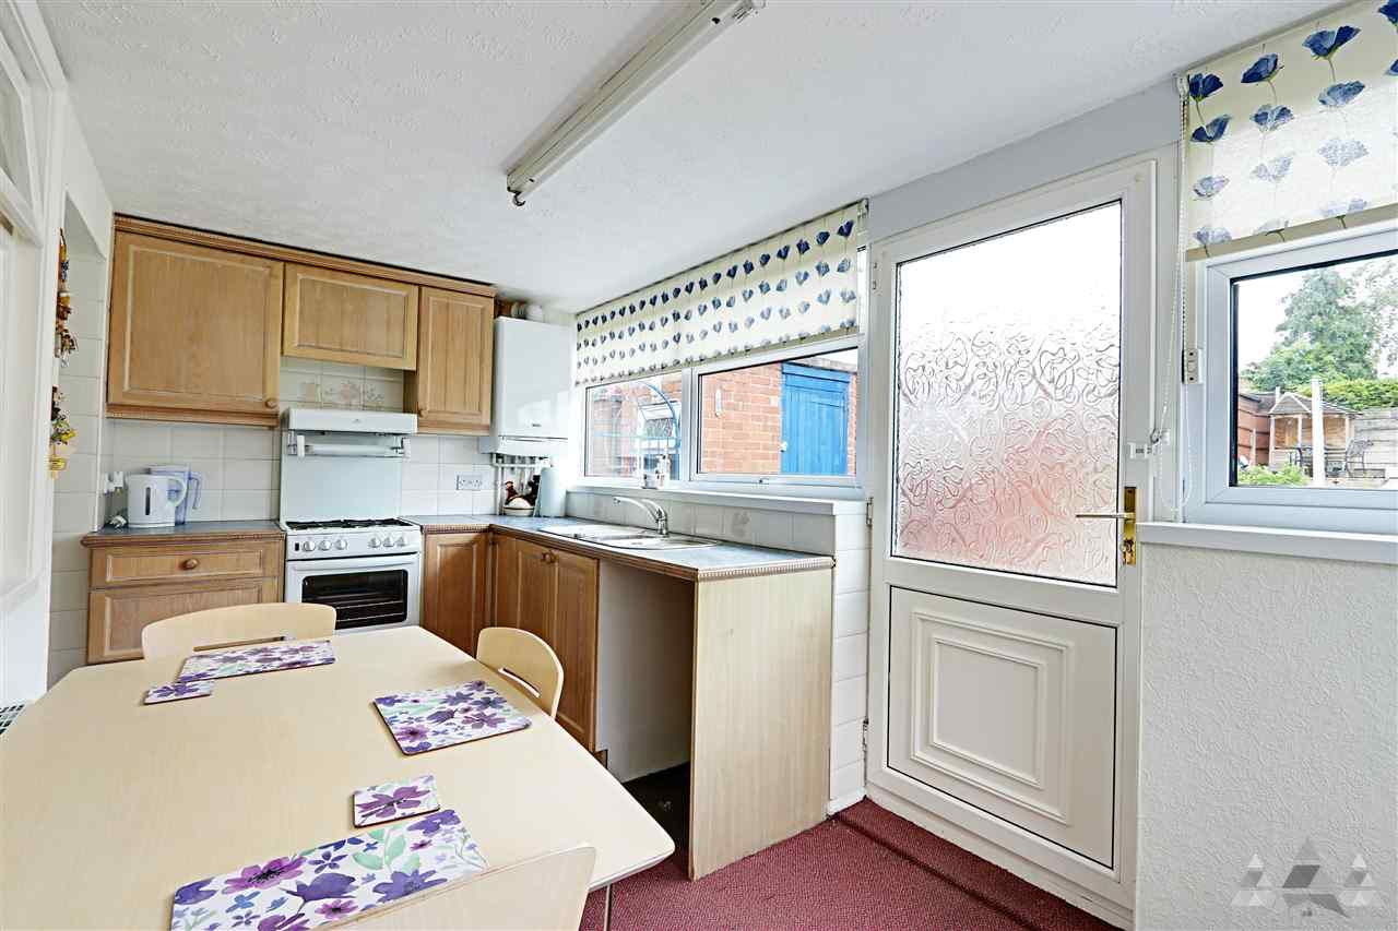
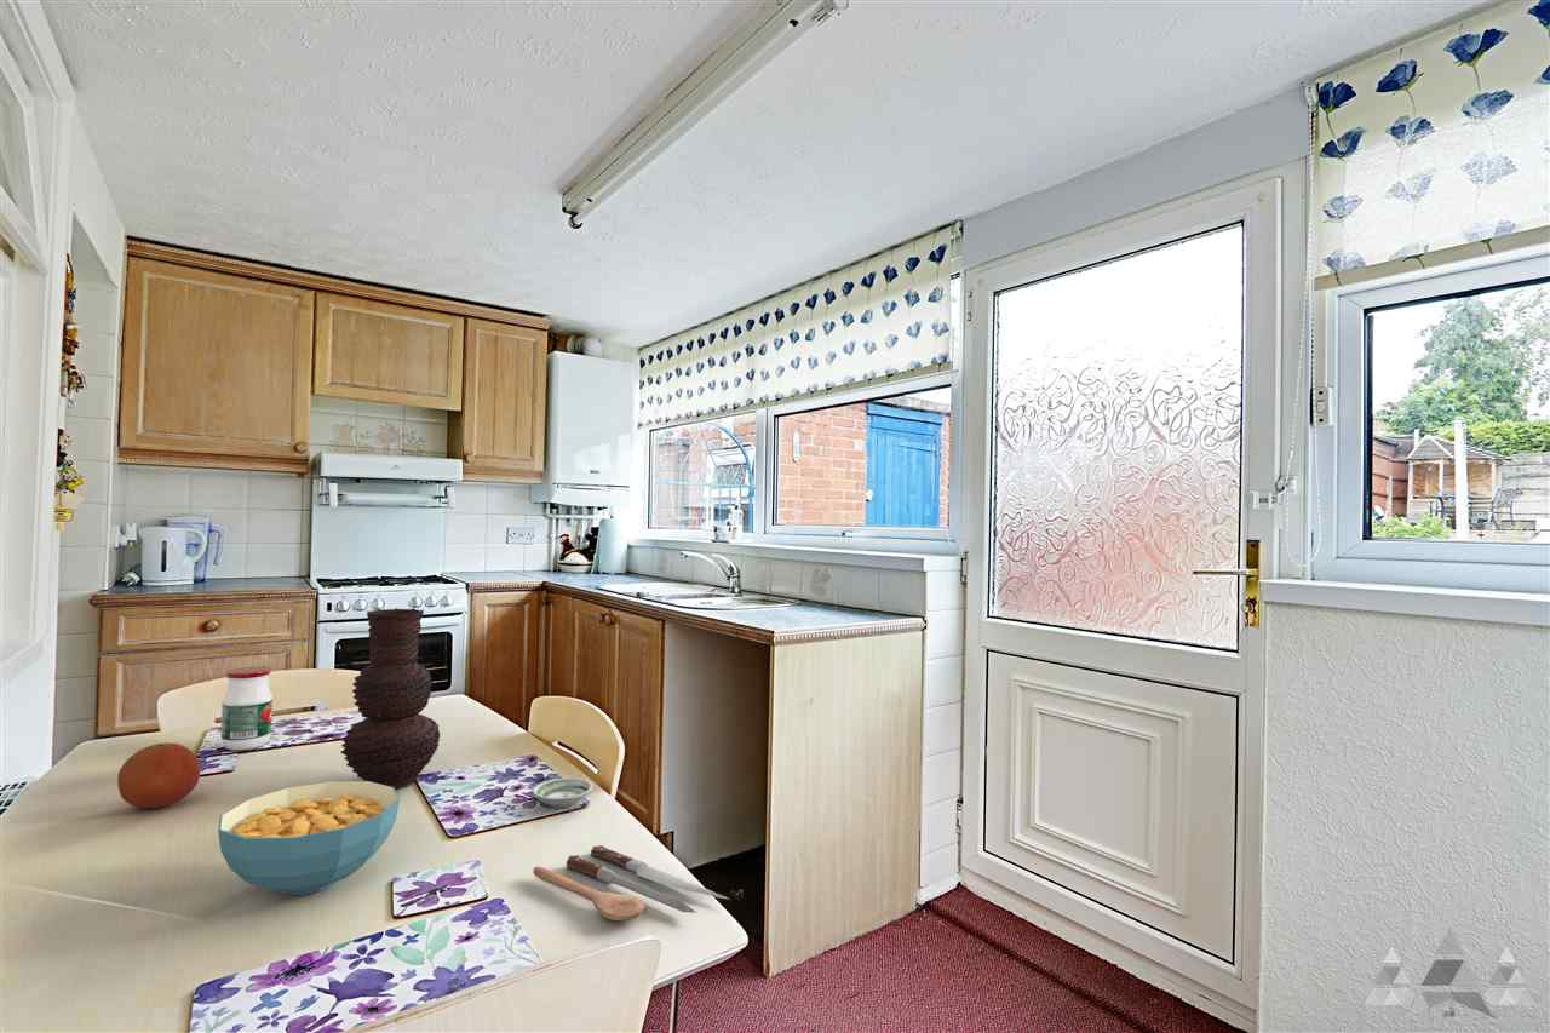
+ vase (392, 696)
+ saucer (562, 794)
+ spoon (624, 886)
+ fruit (160, 774)
+ cereal bowl (311, 844)
+ jar (247, 707)
